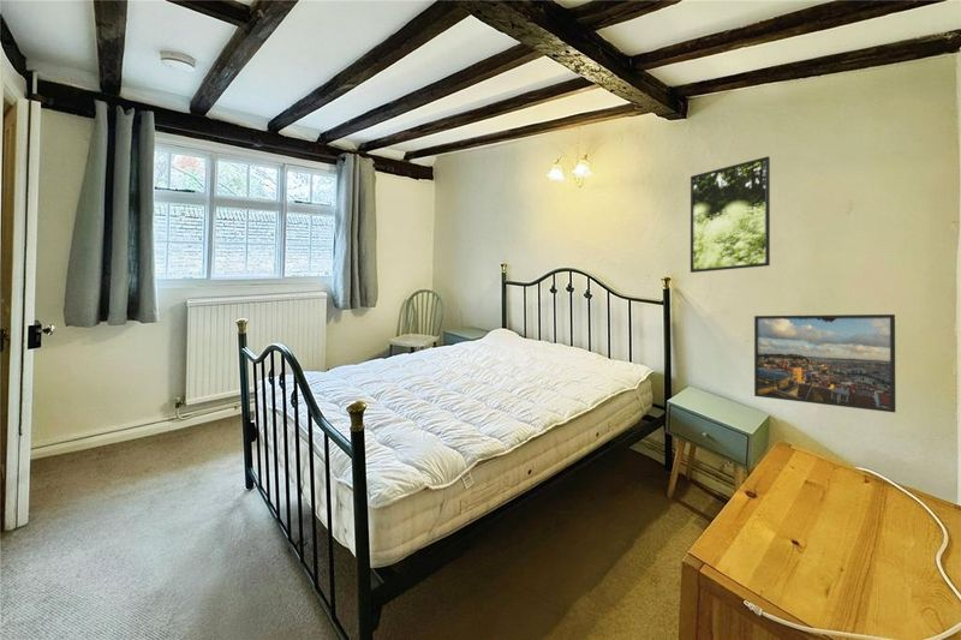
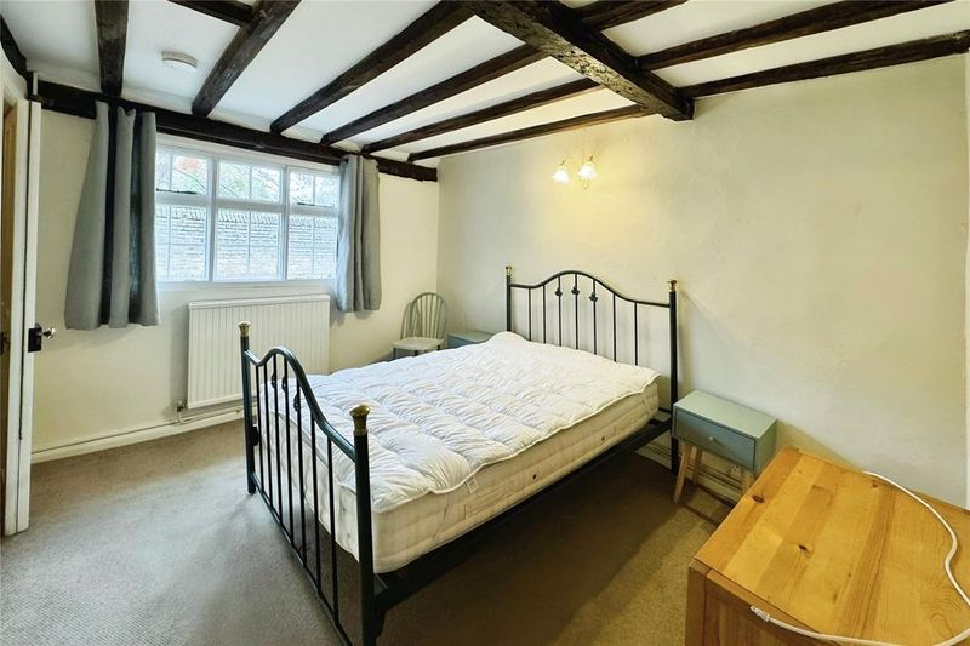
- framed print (818, 359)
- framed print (727, 217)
